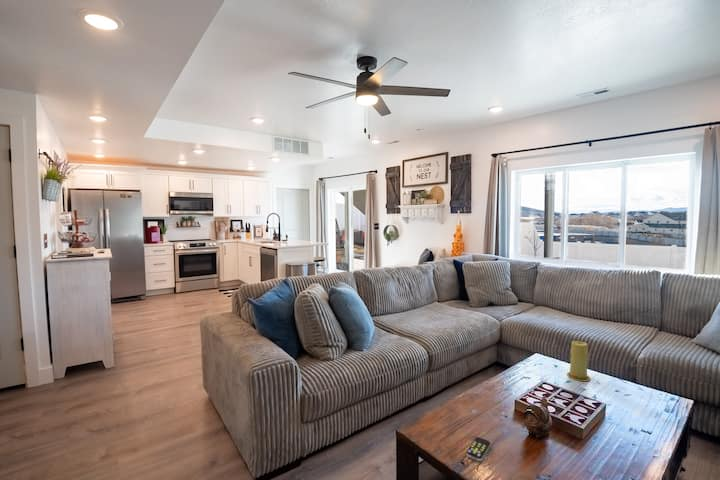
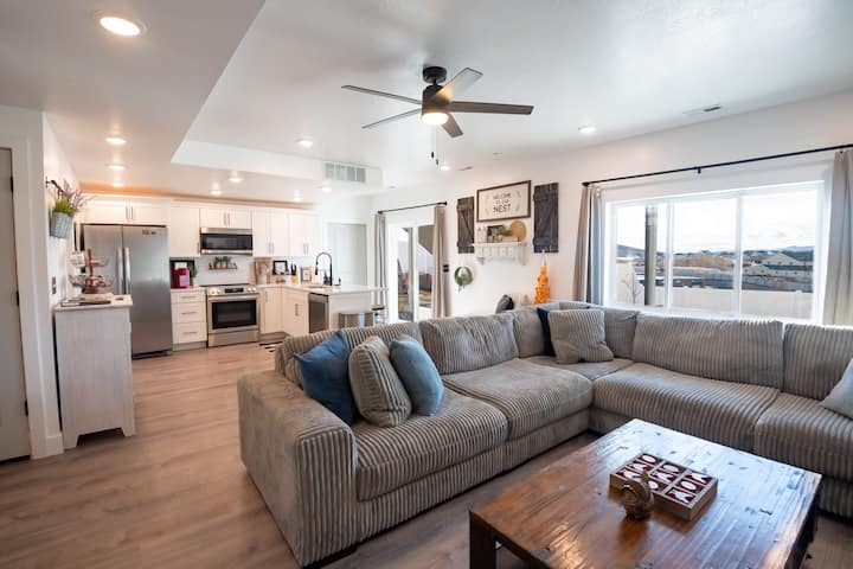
- remote control (478, 448)
- candle (578, 359)
